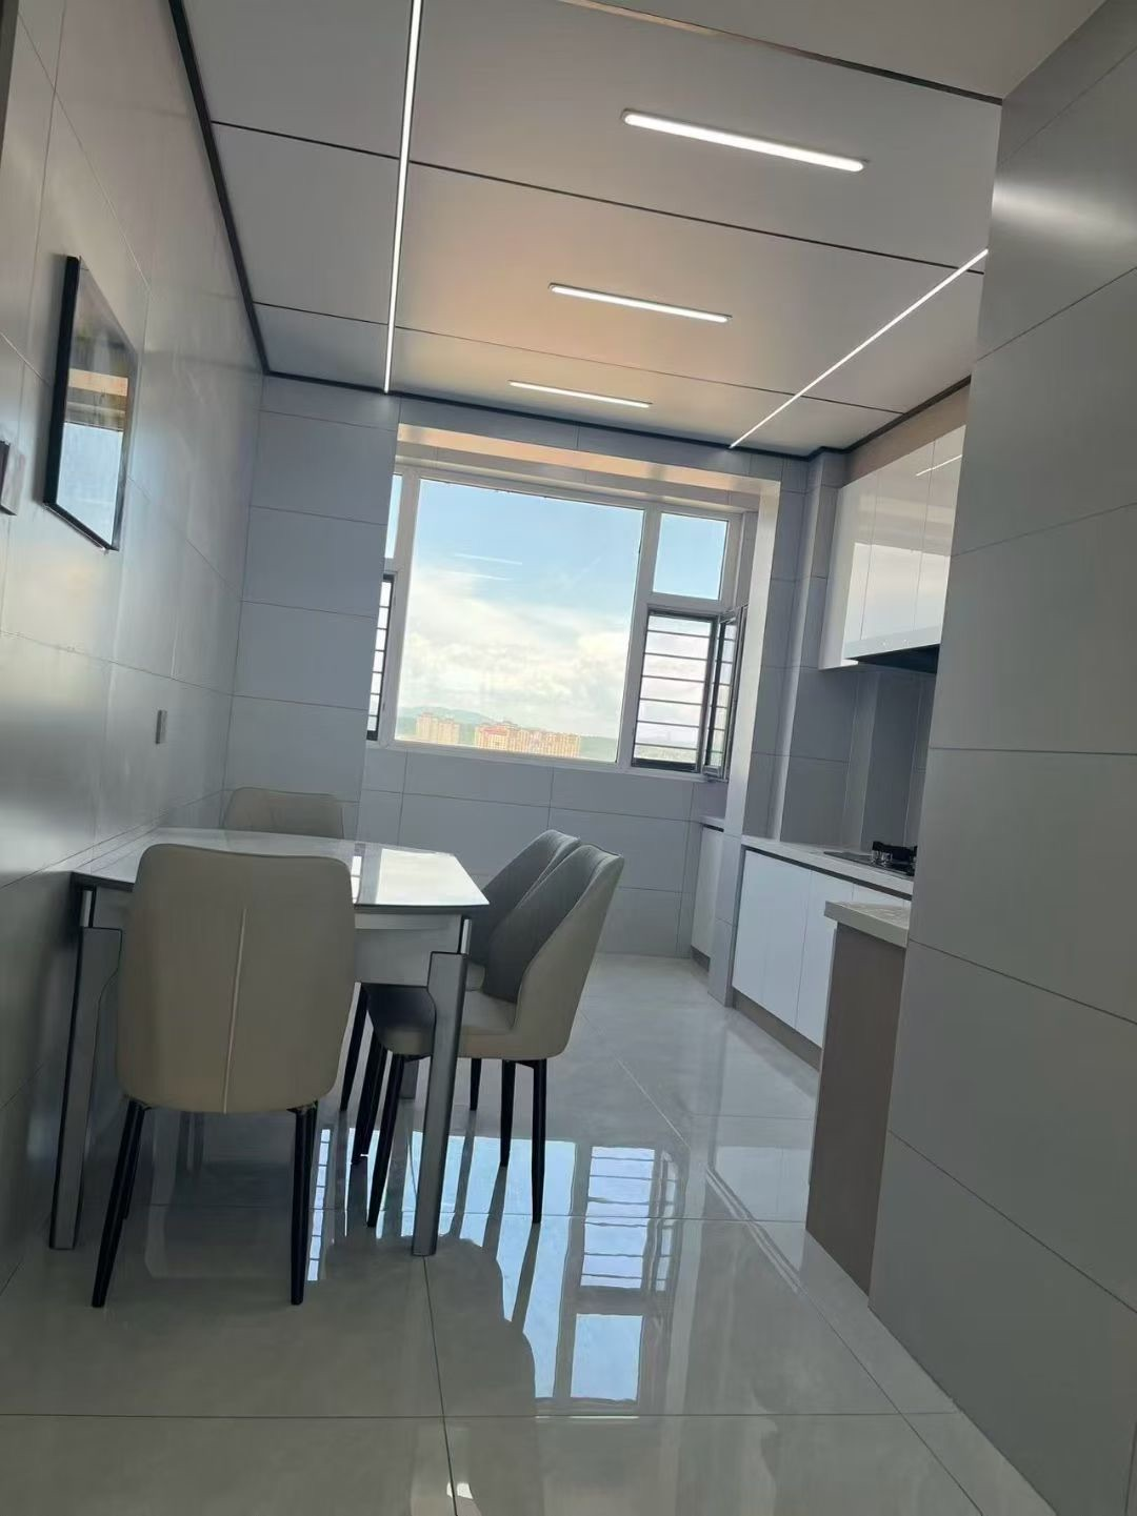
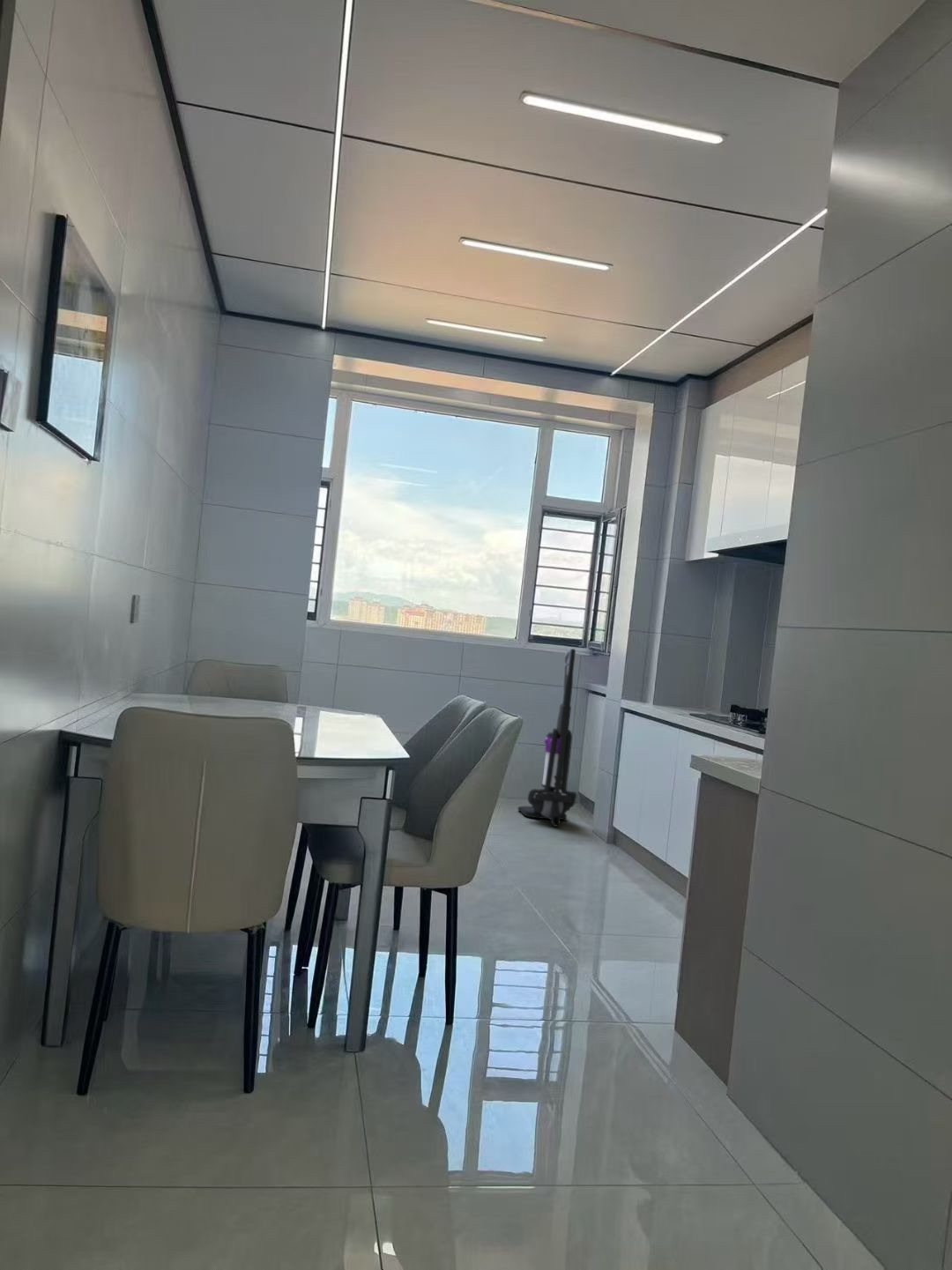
+ vacuum cleaner (556, 733)
